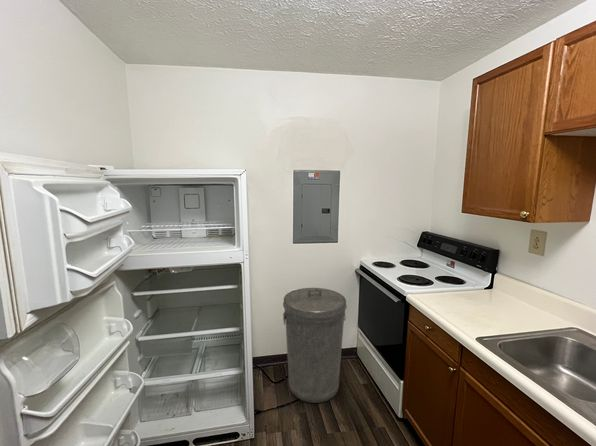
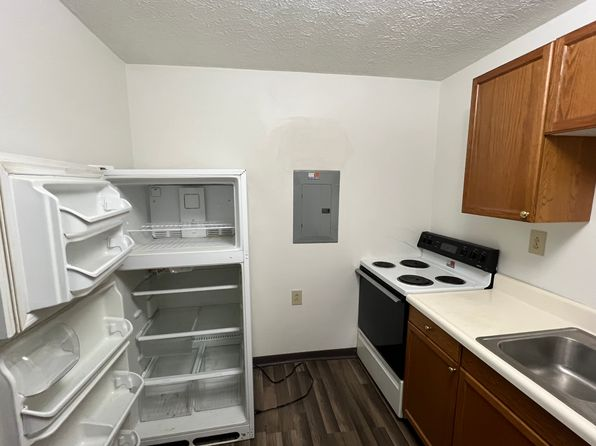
- trash can (314, 337)
